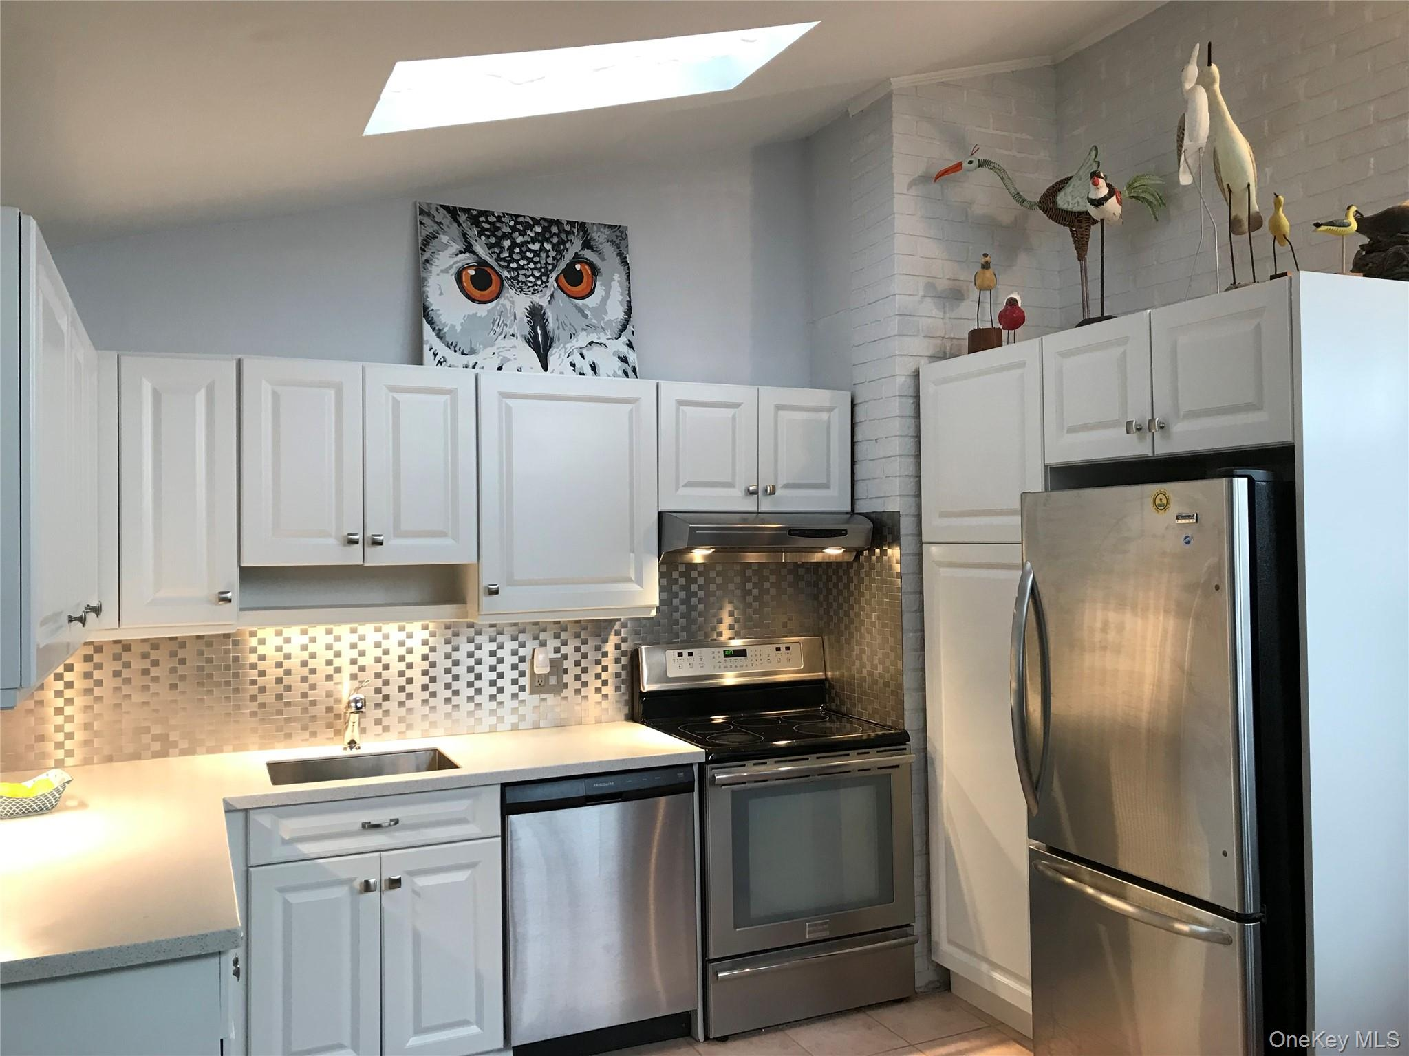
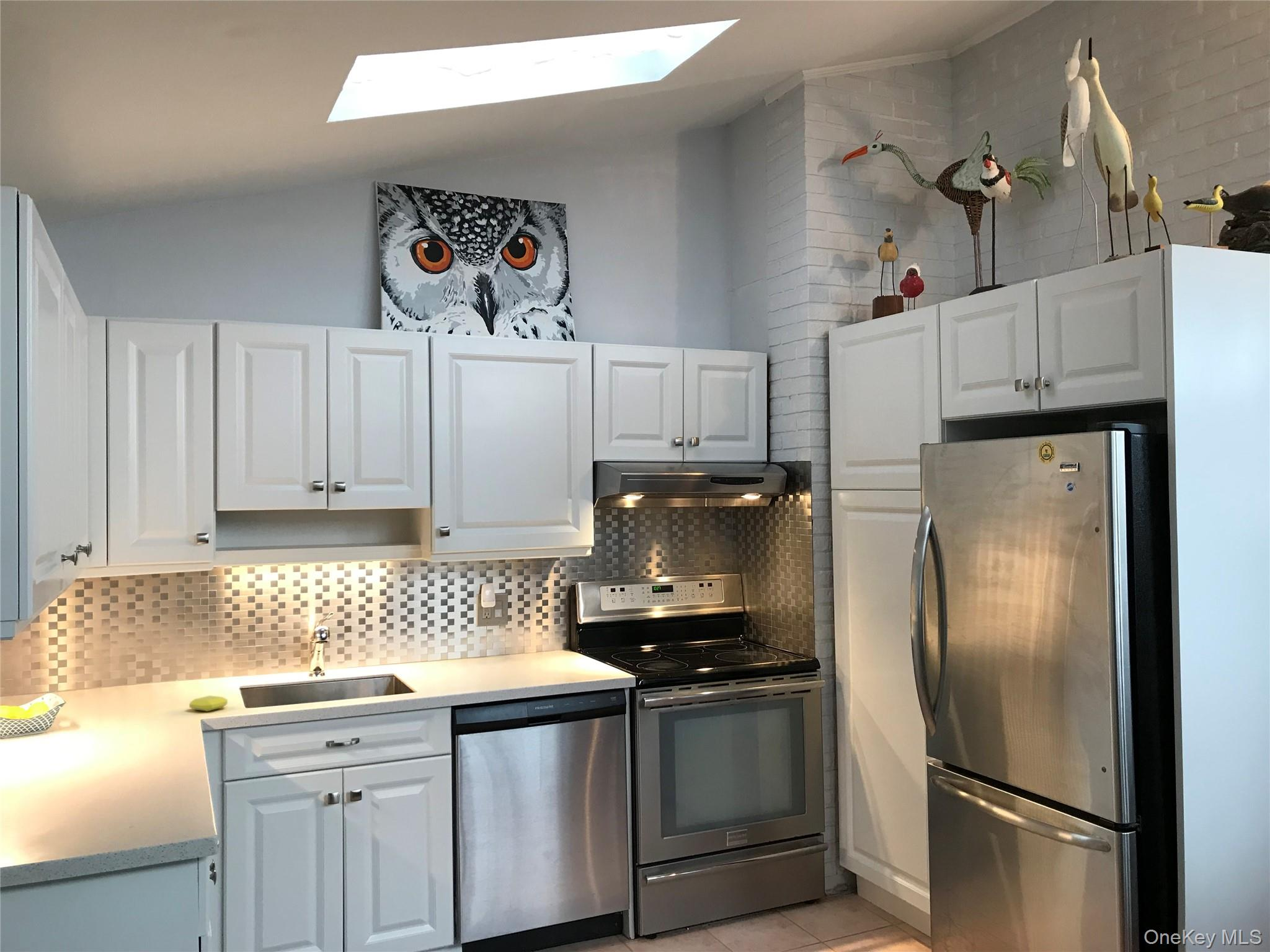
+ soap bar (208, 703)
